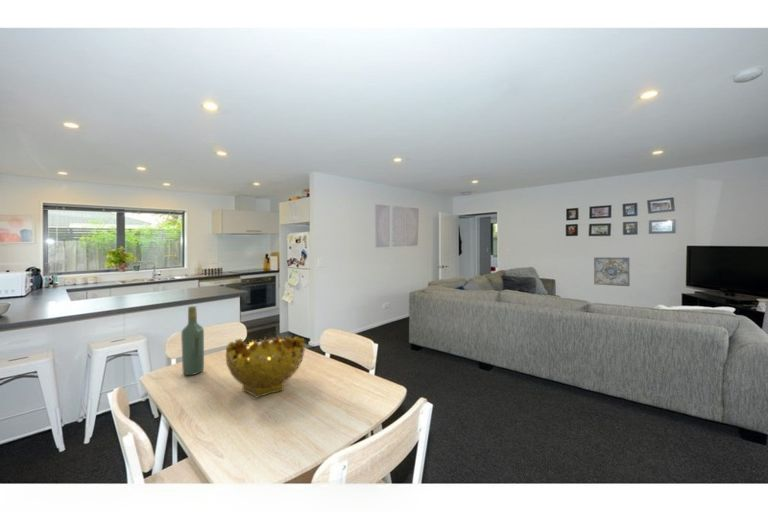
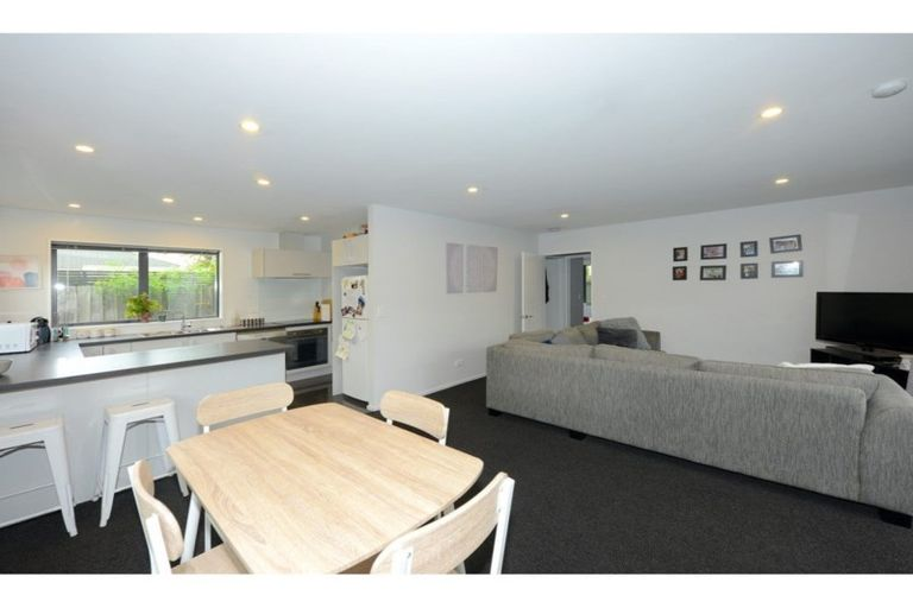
- wall art (611, 271)
- wine bottle (192, 339)
- decorative bowl (267, 363)
